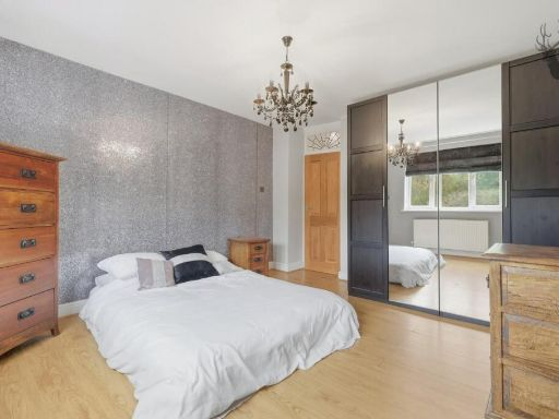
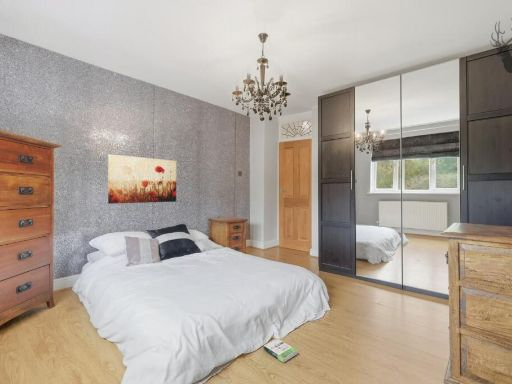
+ box (280, 349)
+ wall art (145, 180)
